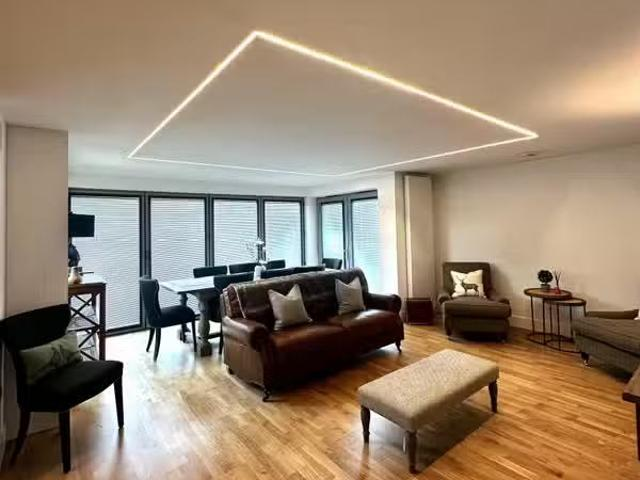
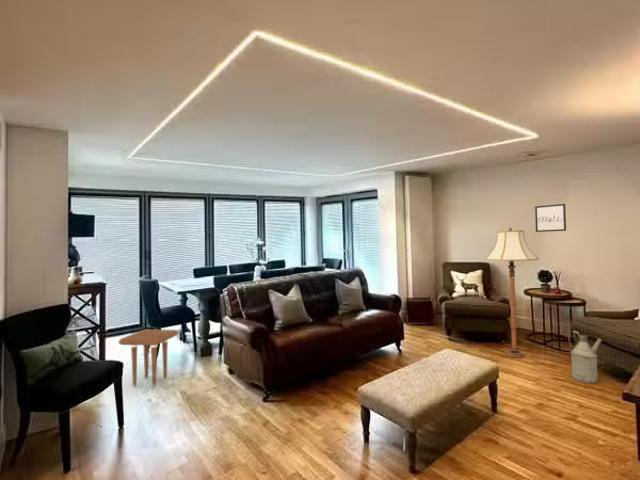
+ watering can (585, 356)
+ wall art (550, 218)
+ floor lamp (512, 290)
+ side table (151, 357)
